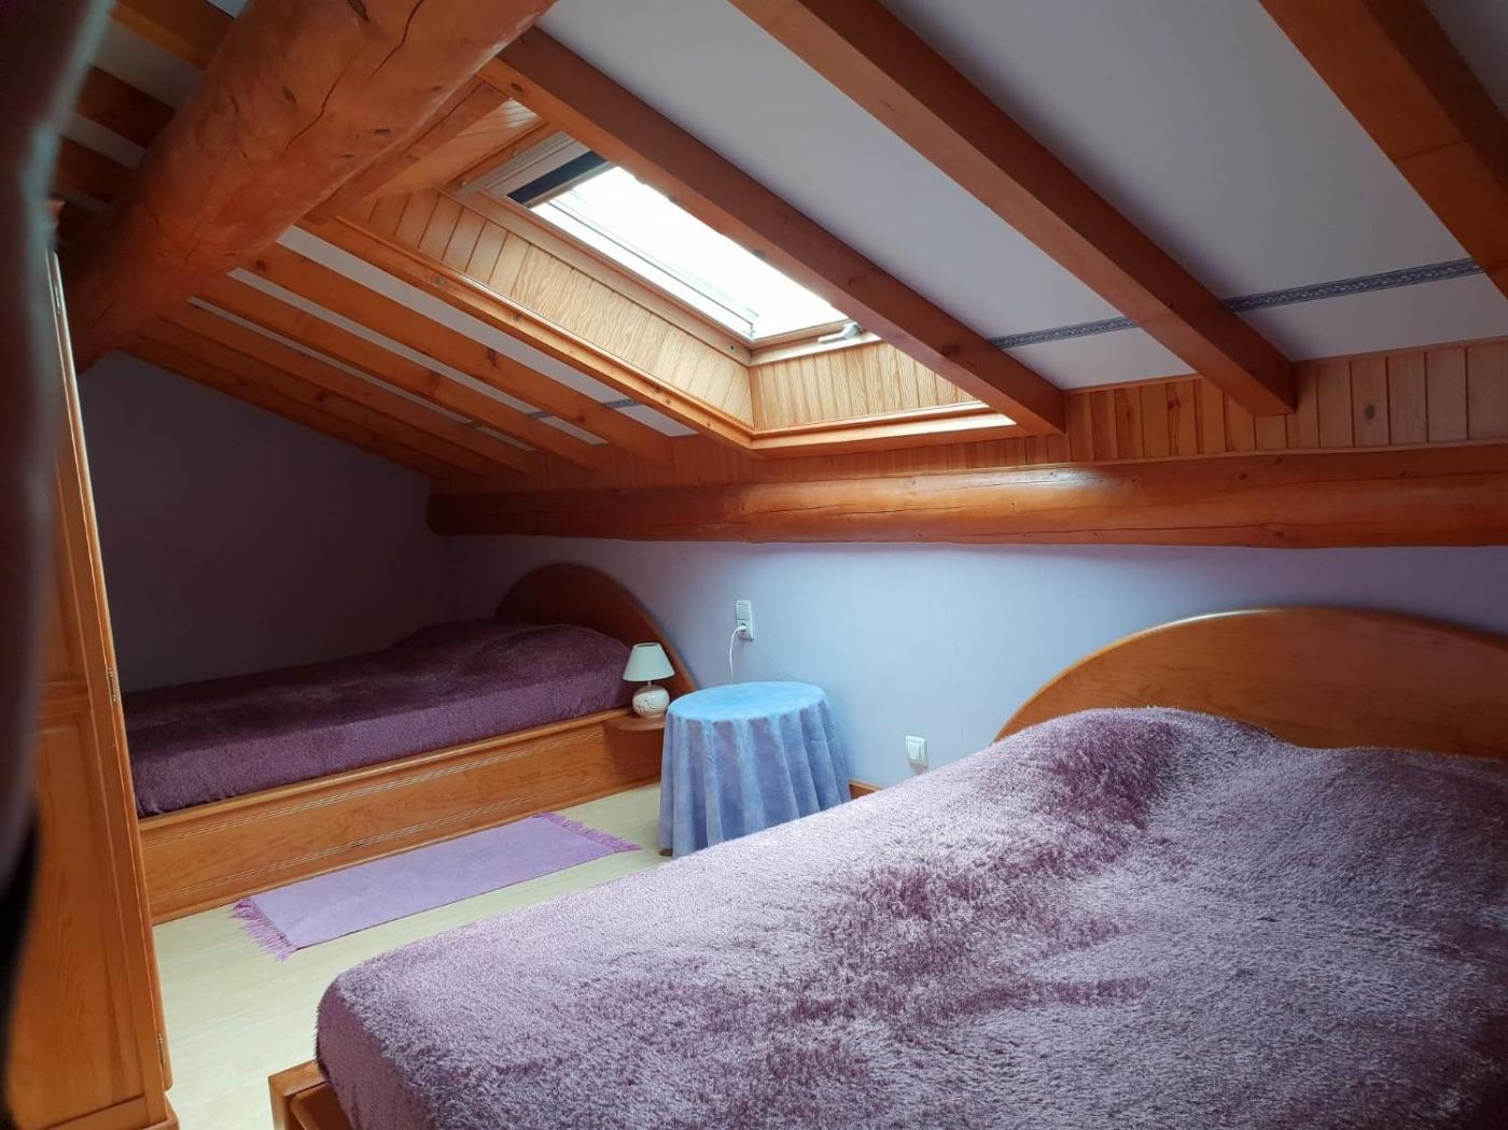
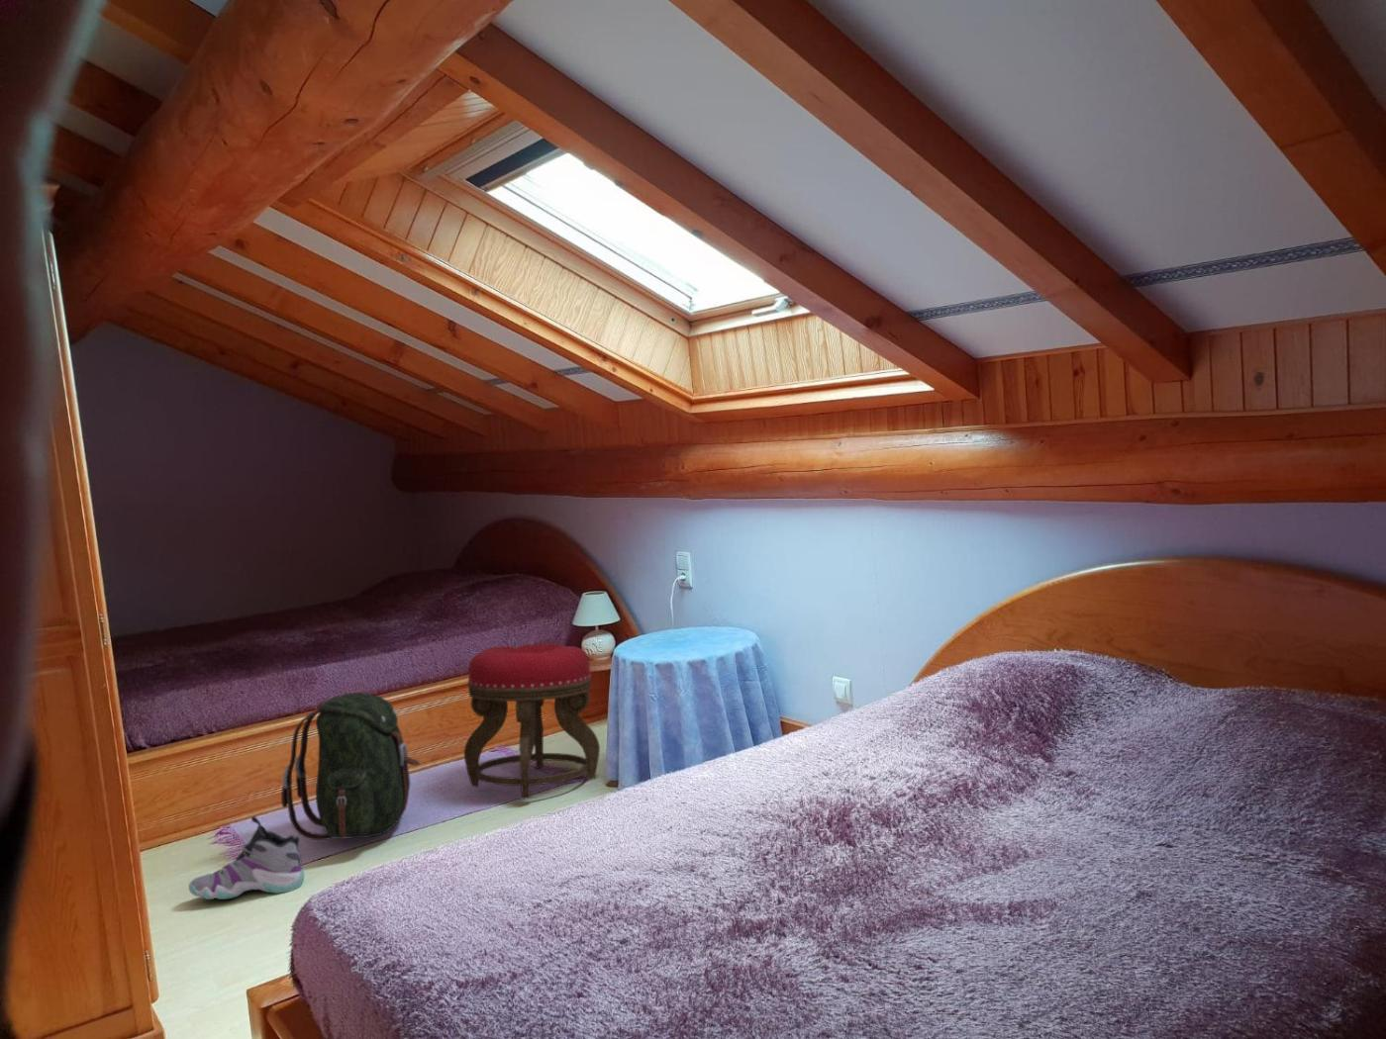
+ sneaker (247, 853)
+ backpack (355, 763)
+ stool (530, 716)
